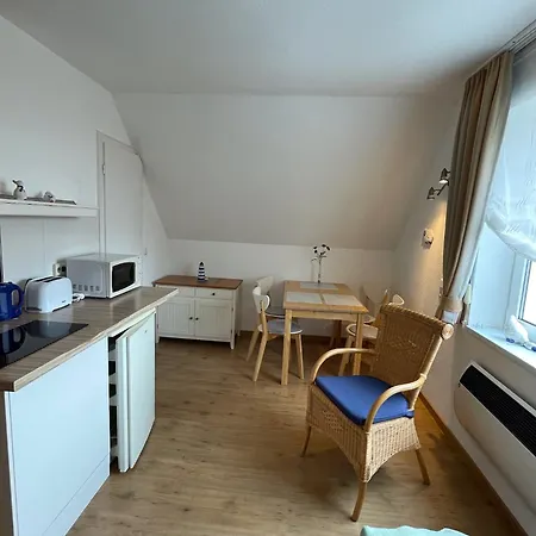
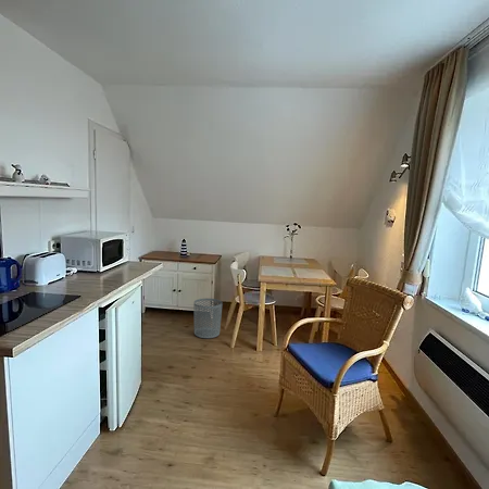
+ waste bin (206, 317)
